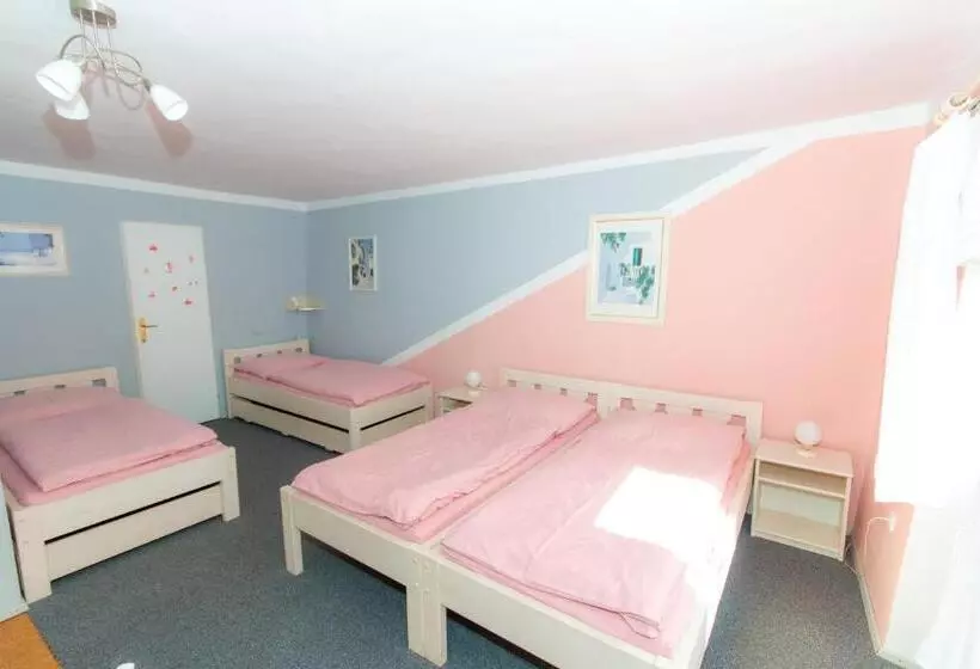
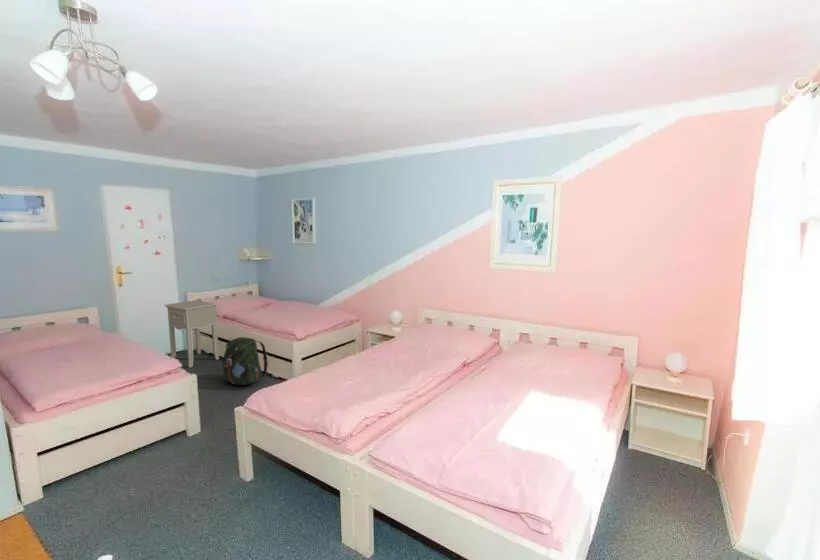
+ backpack (244, 360)
+ nightstand (191, 332)
